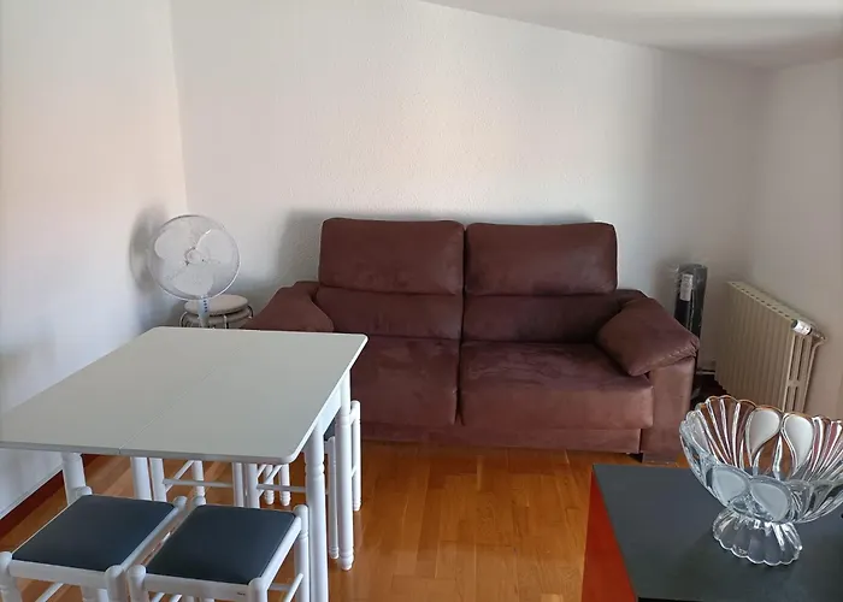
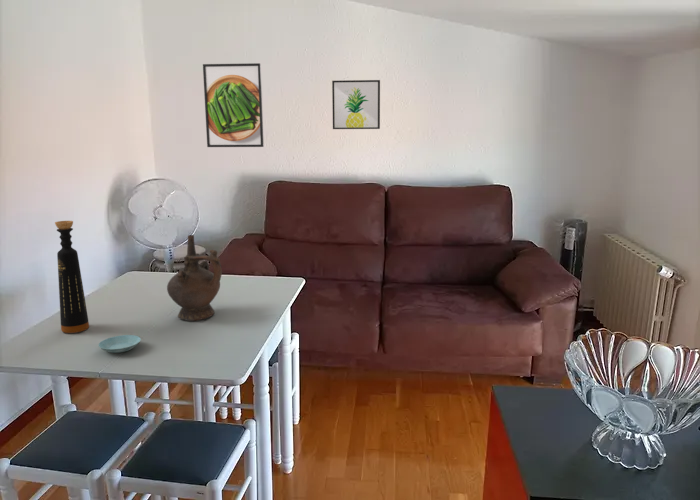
+ wall art (356, 104)
+ ceremonial vessel (196, 276)
+ saucer (120, 345)
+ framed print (233, 106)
+ bottle (69, 276)
